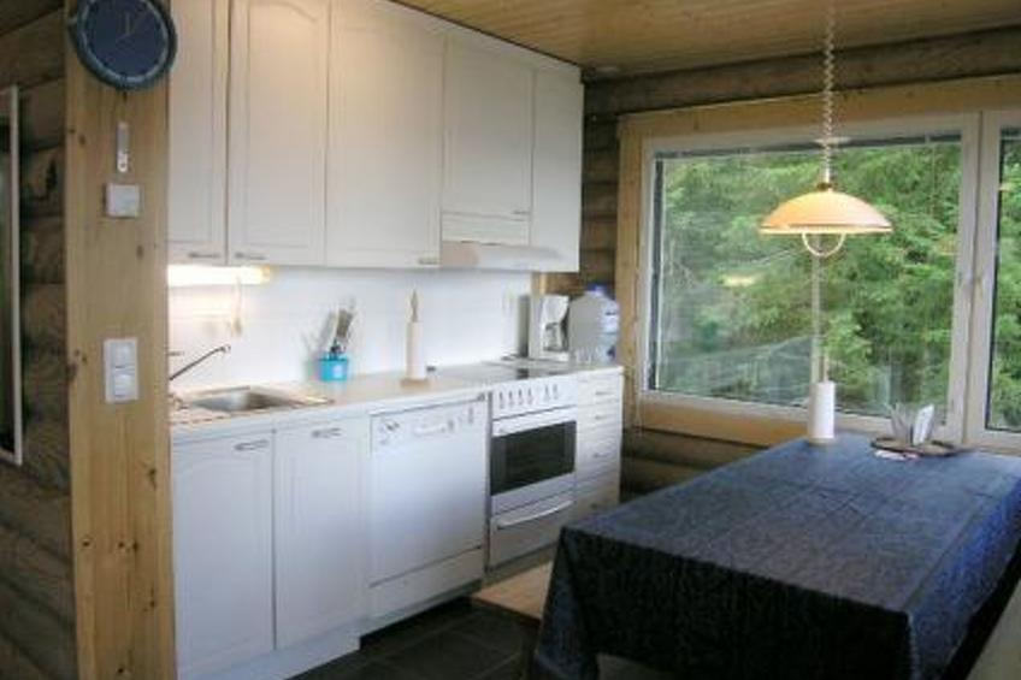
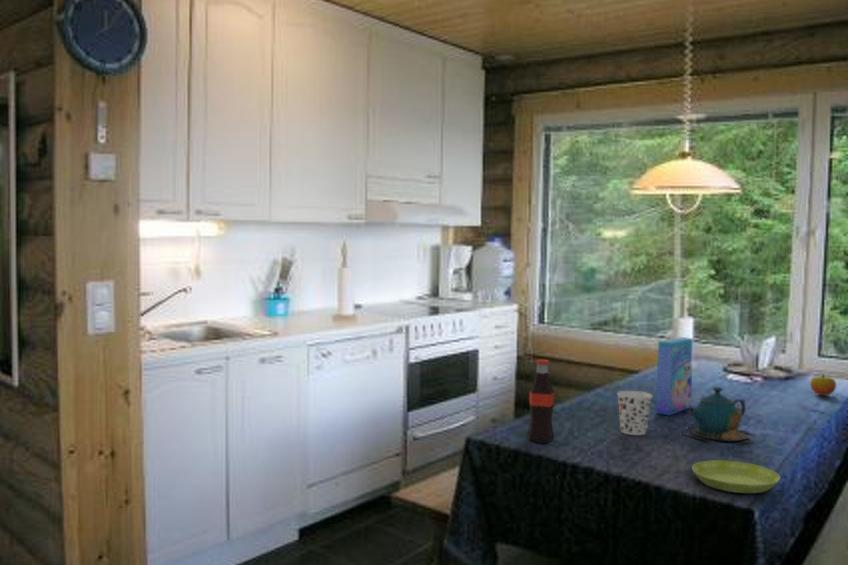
+ bottle (541, 399)
+ cup (634, 413)
+ apple (823, 384)
+ saucer (734, 477)
+ teapot (720, 410)
+ cereal box (674, 374)
